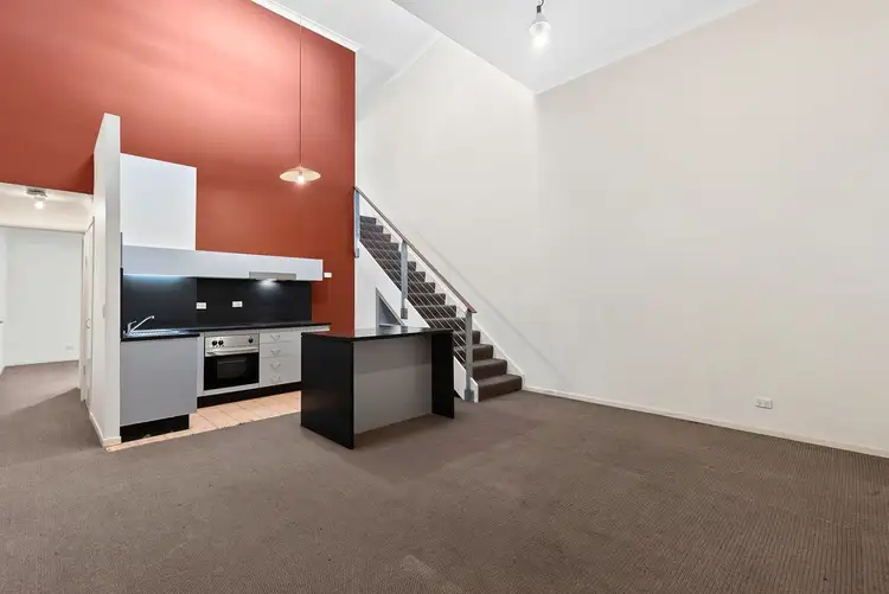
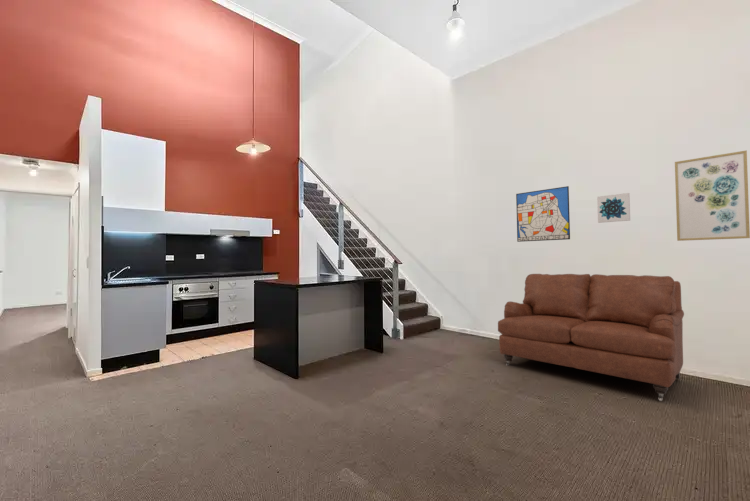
+ wall art (541, 215)
+ sofa (586, 322)
+ wall art (710, 198)
+ wall art (613, 208)
